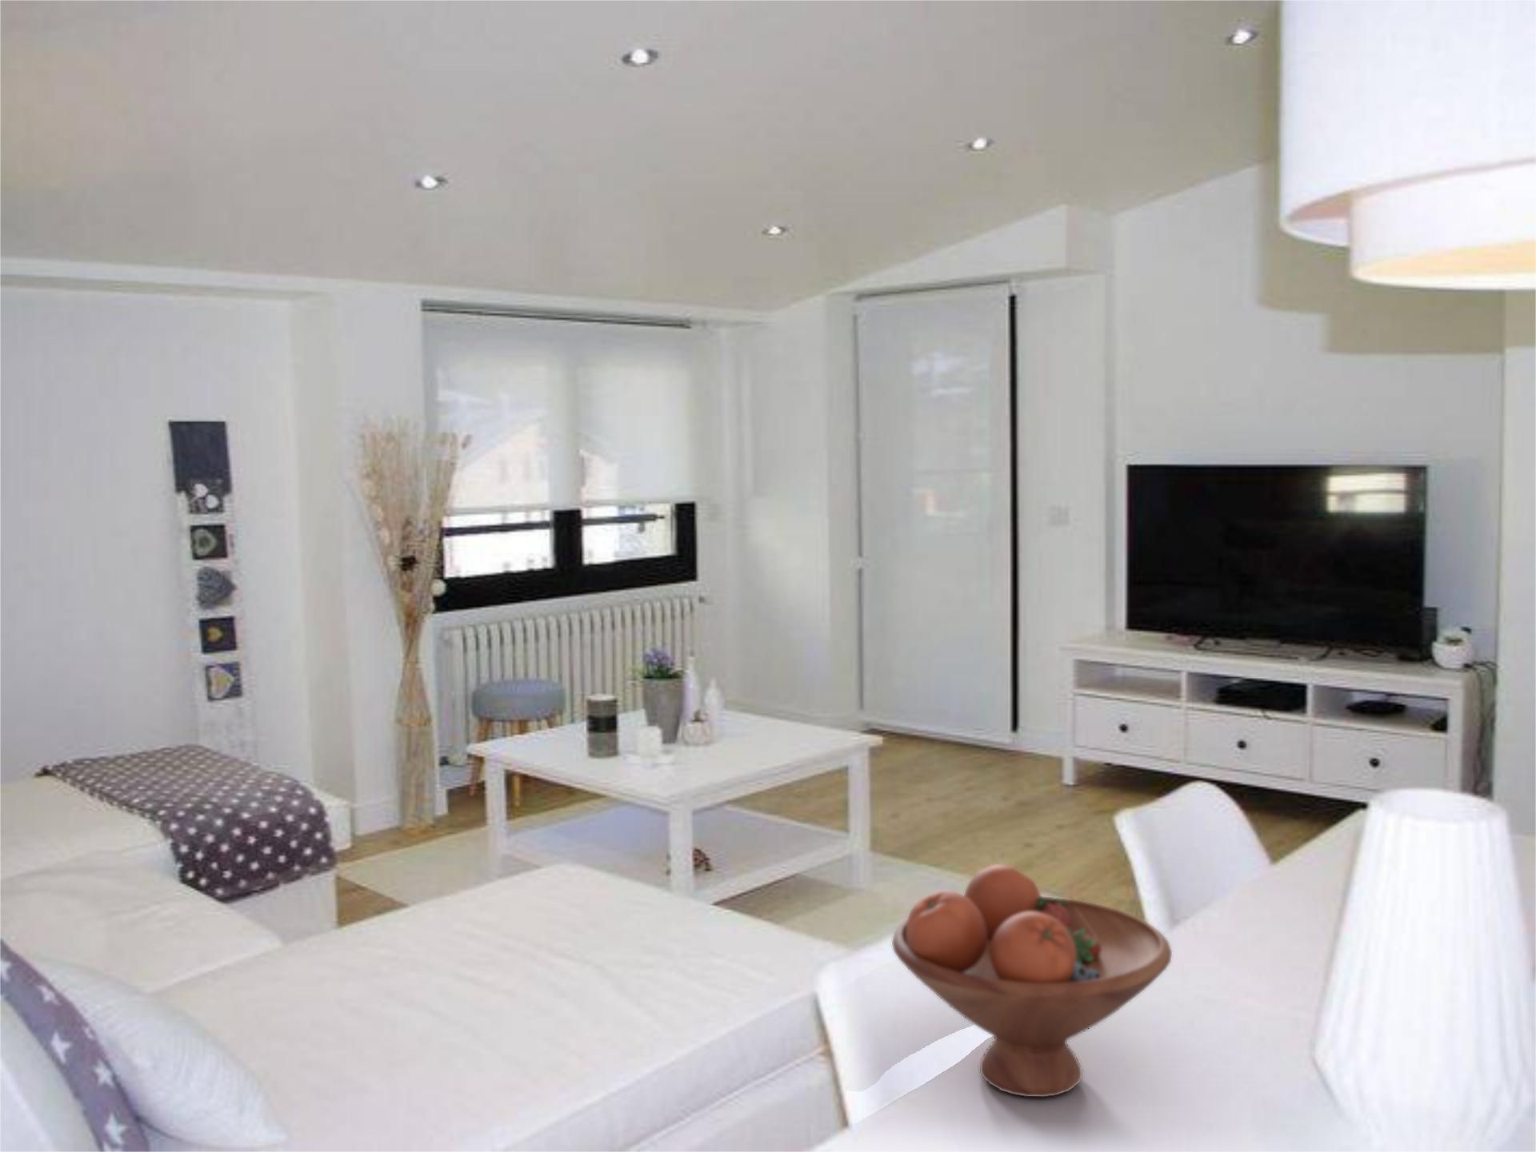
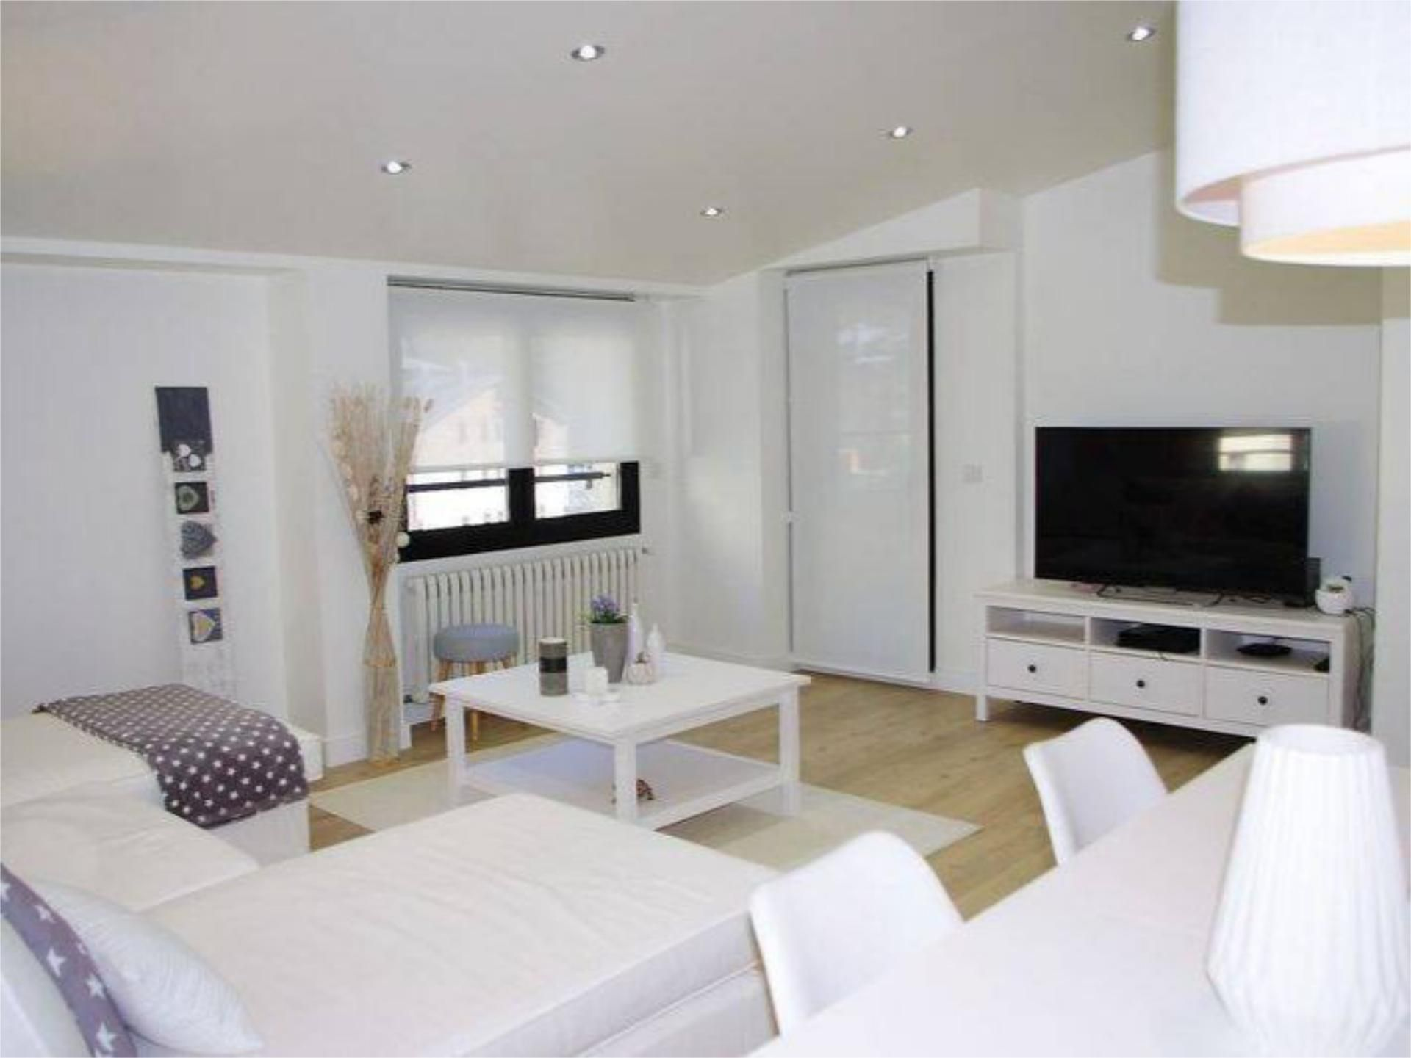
- fruit bowl (1030, 980)
